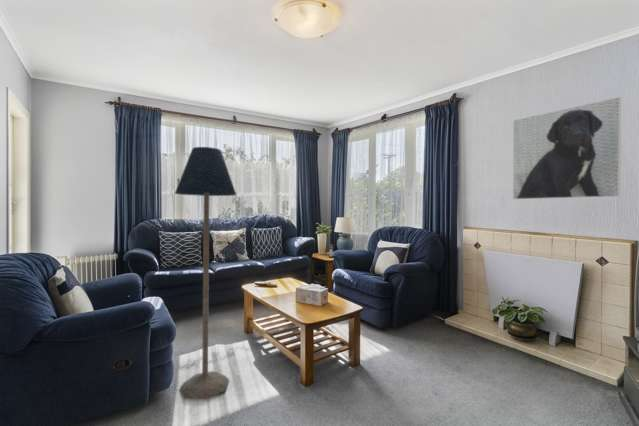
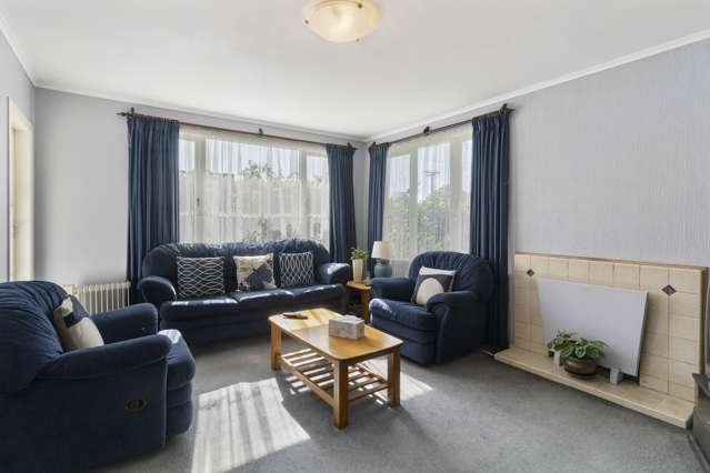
- floor lamp (206, 267)
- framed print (560, 154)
